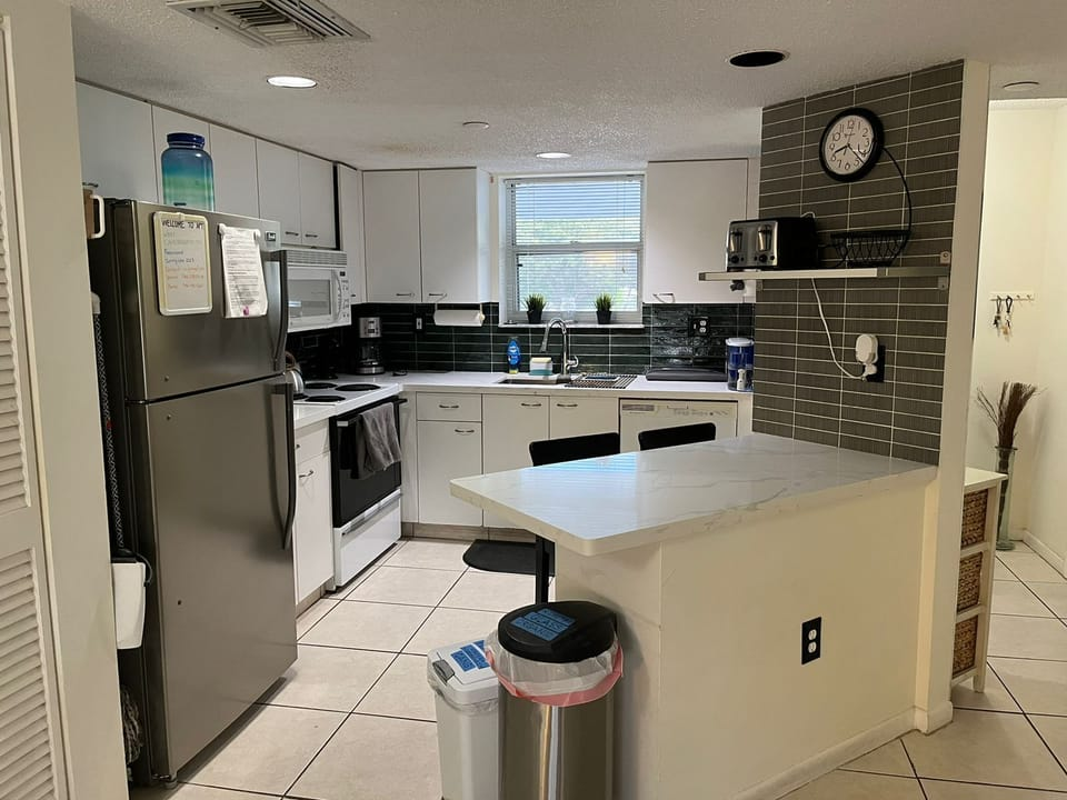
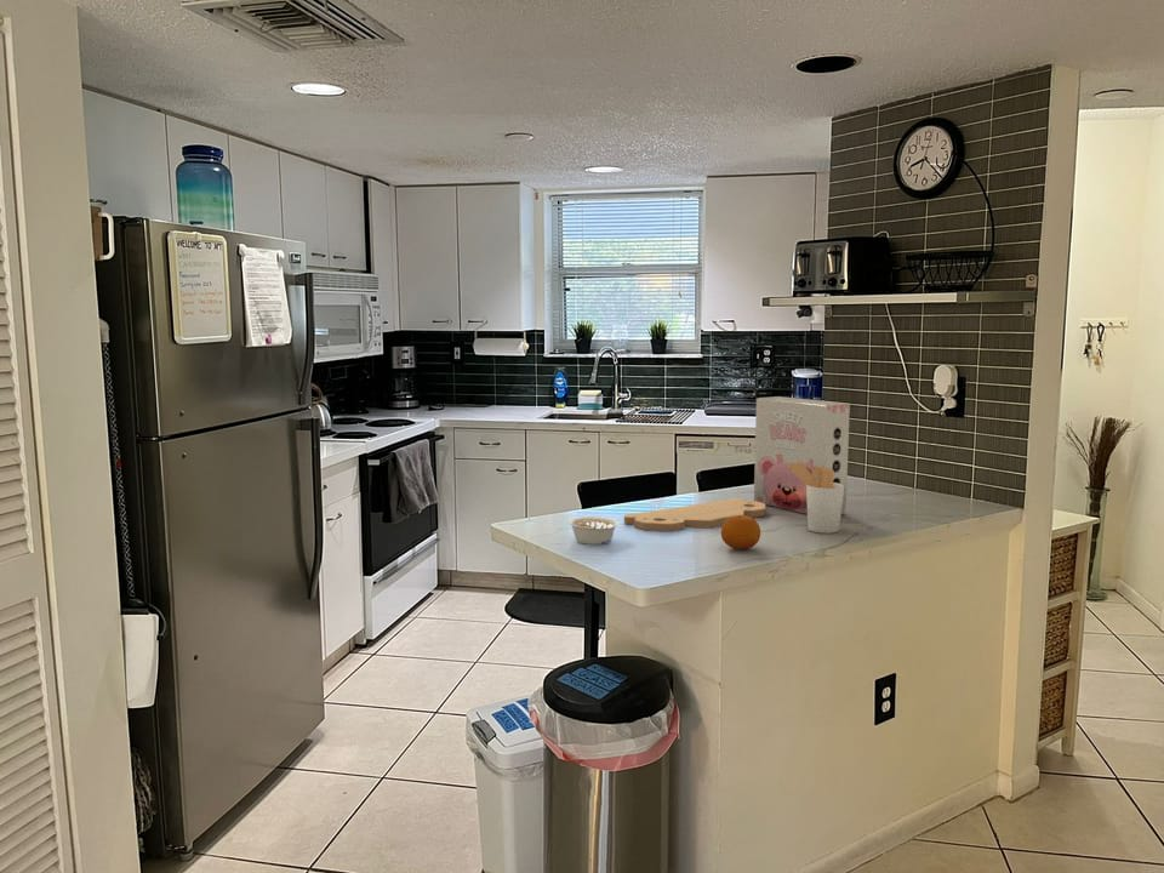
+ cereal box (799, 453)
+ utensil holder (815, 495)
+ cutting board (703, 514)
+ fruit (740, 531)
+ legume (594, 530)
